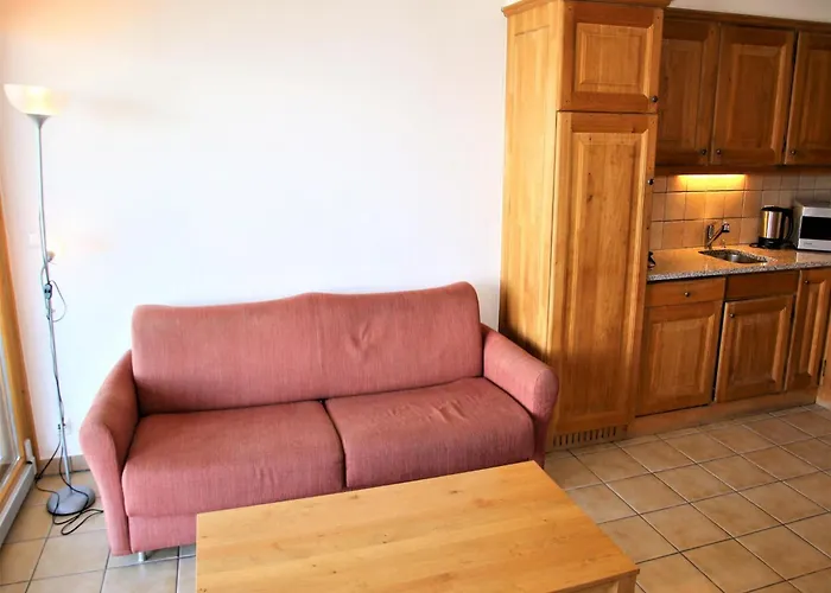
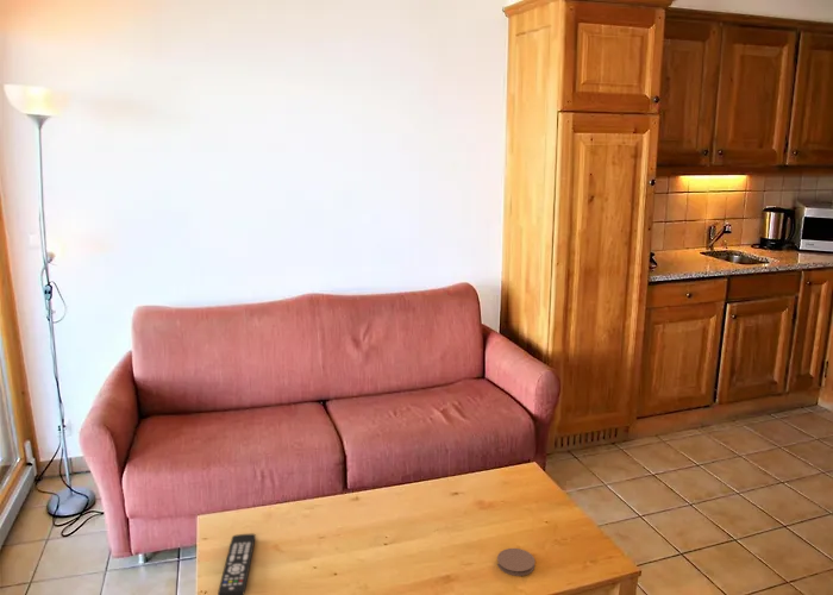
+ remote control (238, 564)
+ coaster (515, 562)
